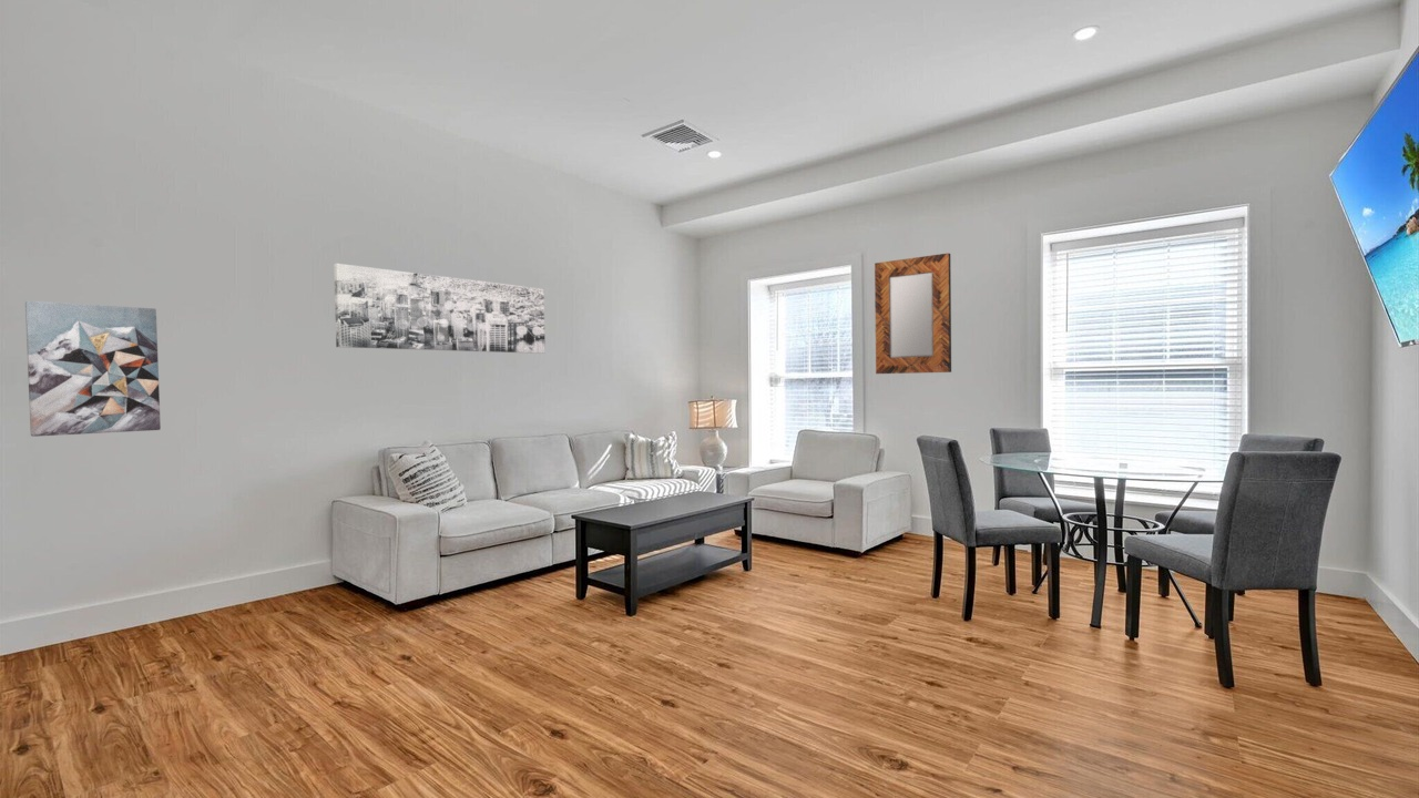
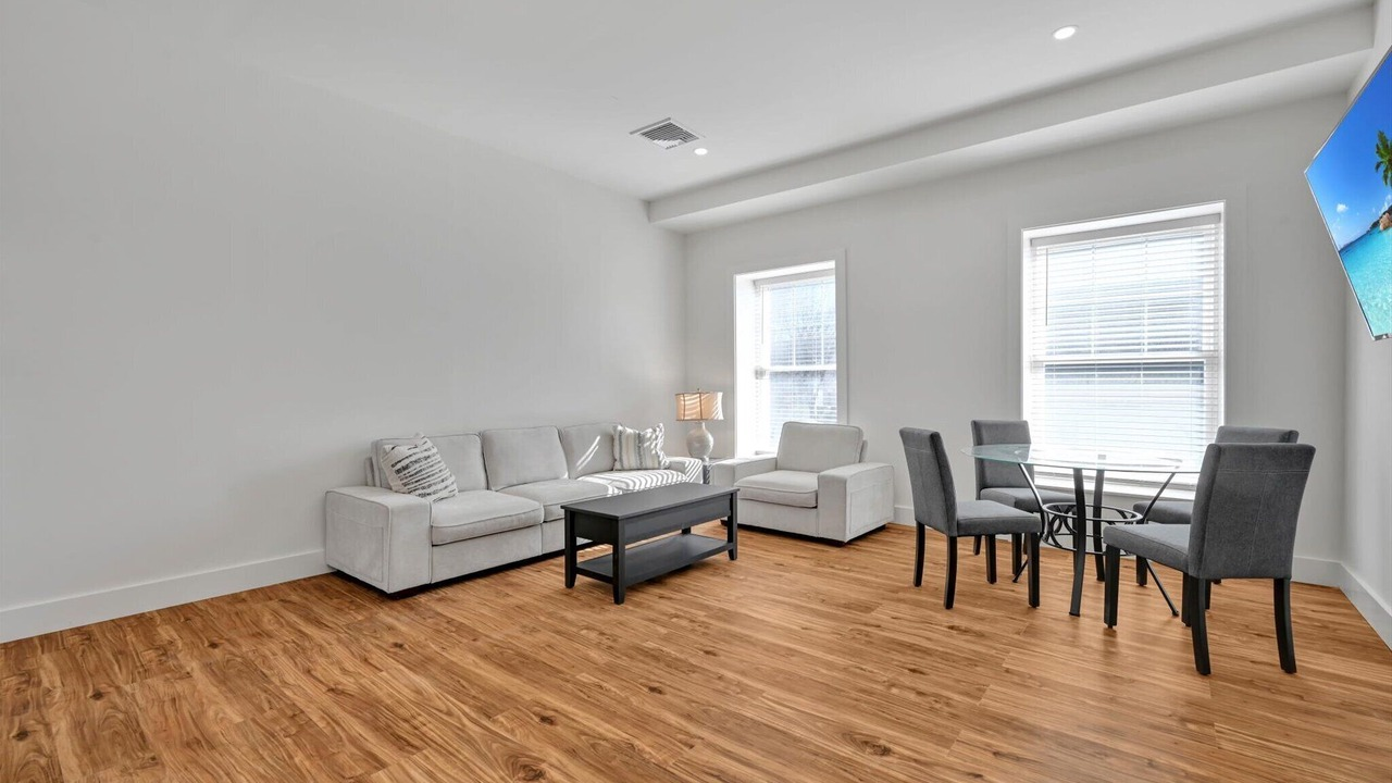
- wall art (452, 314)
- home mirror (911, 316)
- wall art (96, 369)
